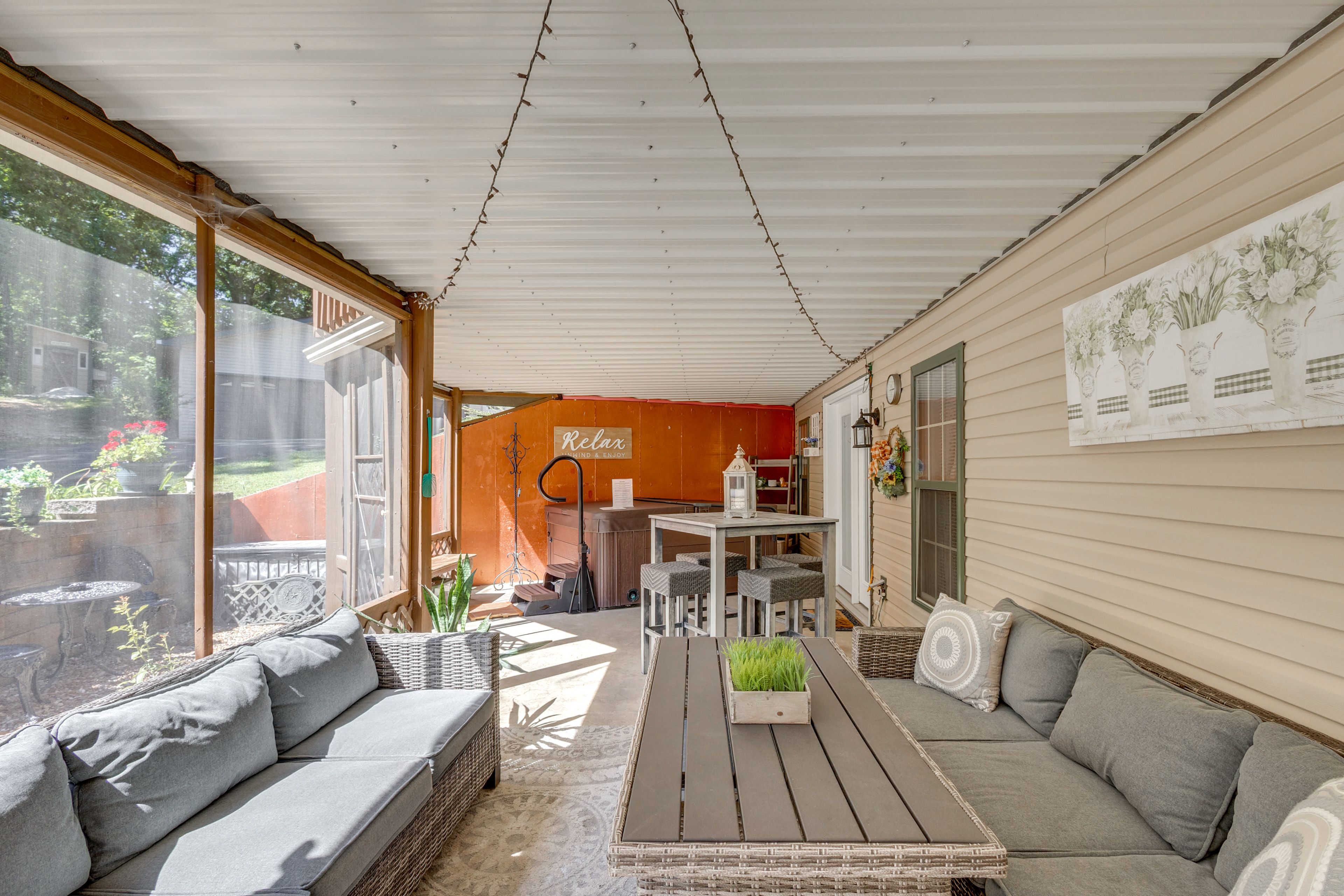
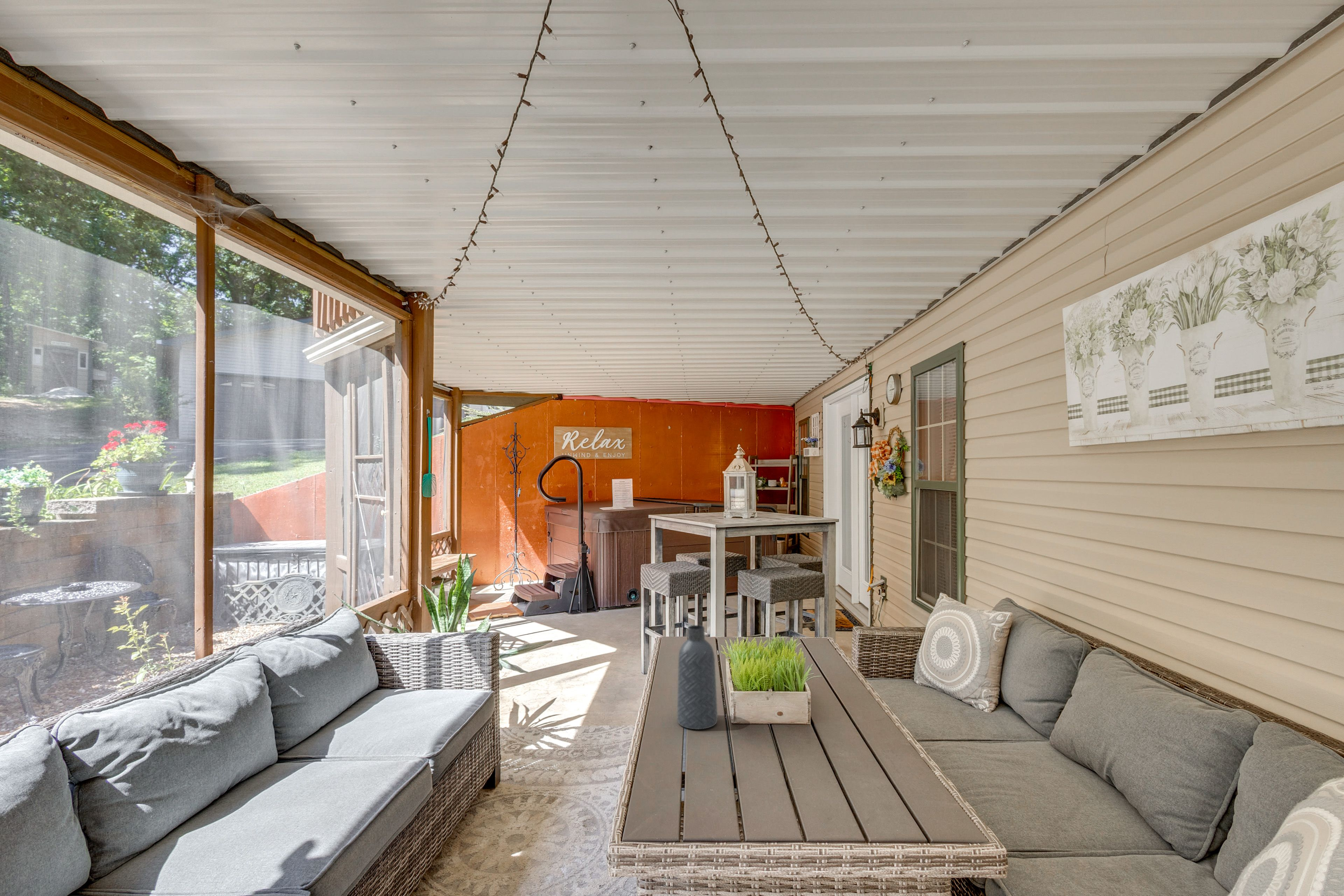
+ vase (696, 674)
